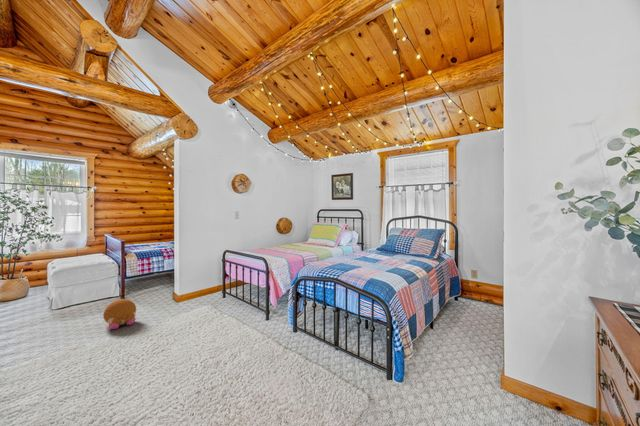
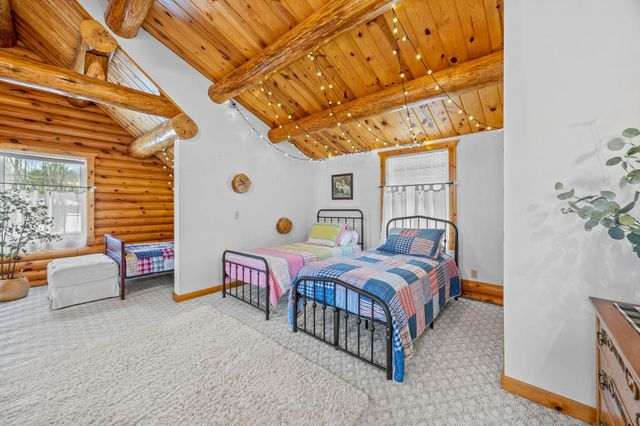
- plush toy (120, 312)
